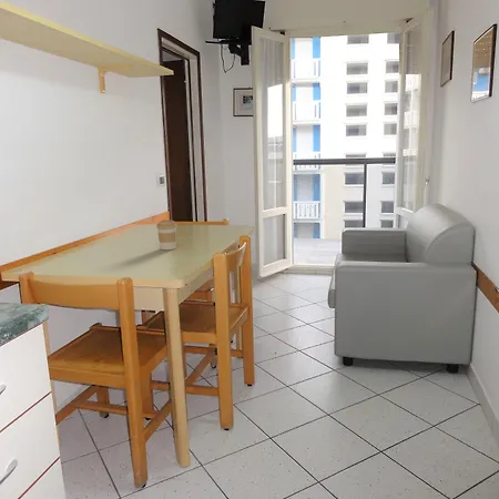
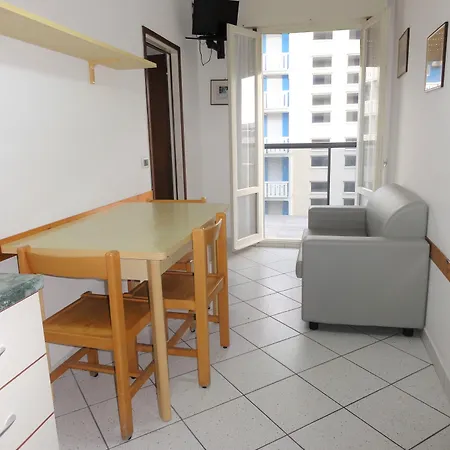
- coffee cup (166, 234)
